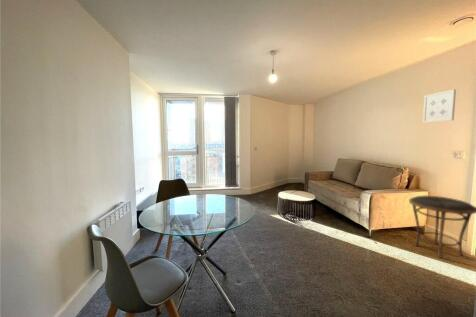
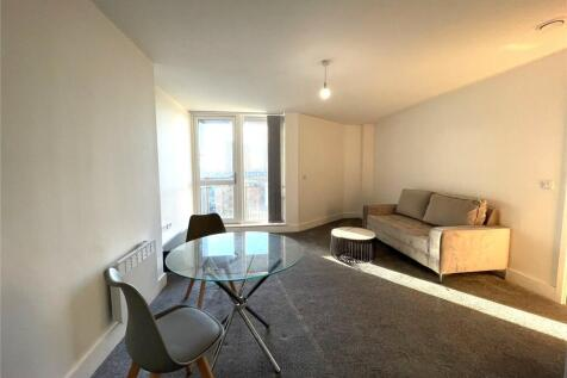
- wall art (438, 107)
- side table (438, 224)
